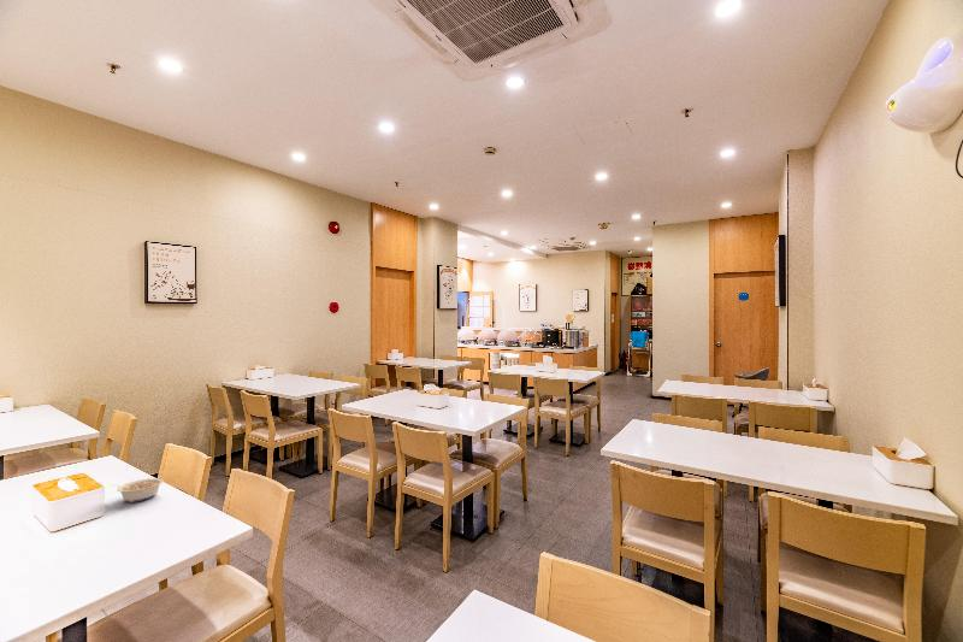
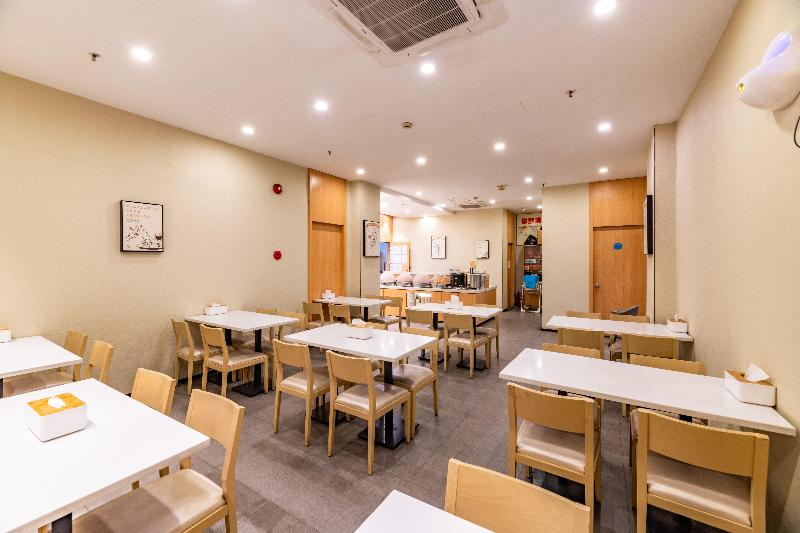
- legume (138, 489)
